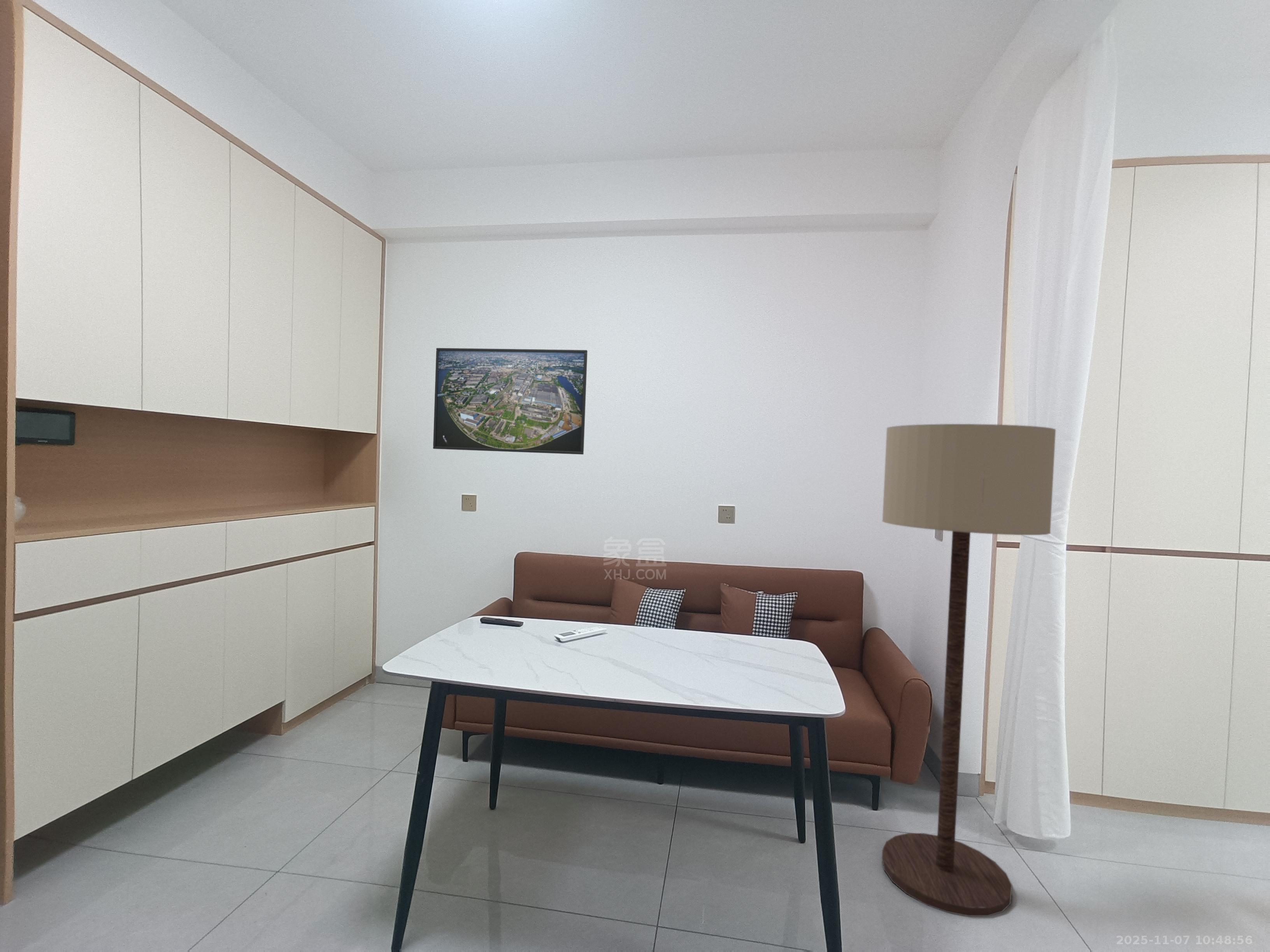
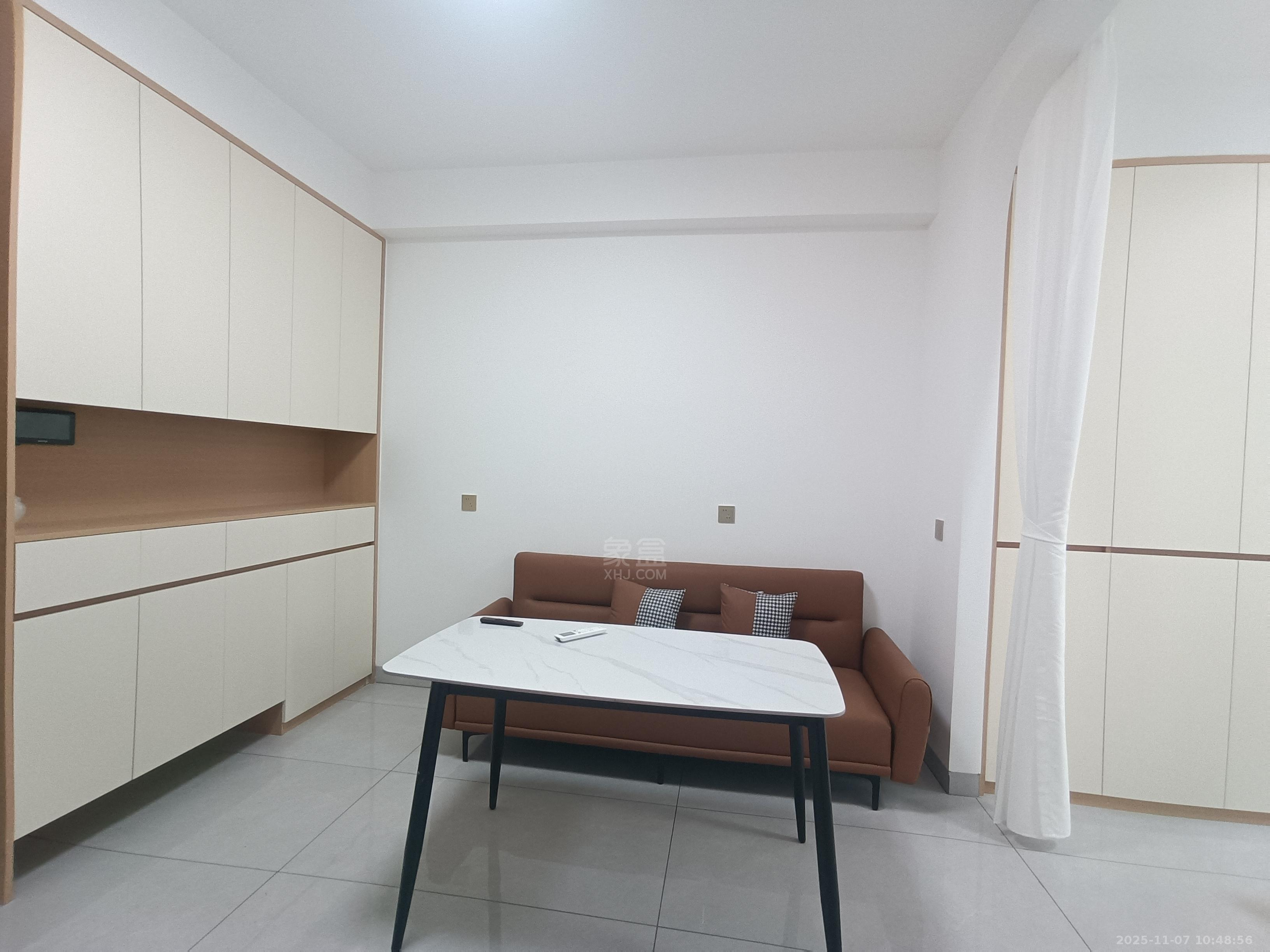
- floor lamp (955, 654)
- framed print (509, 400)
